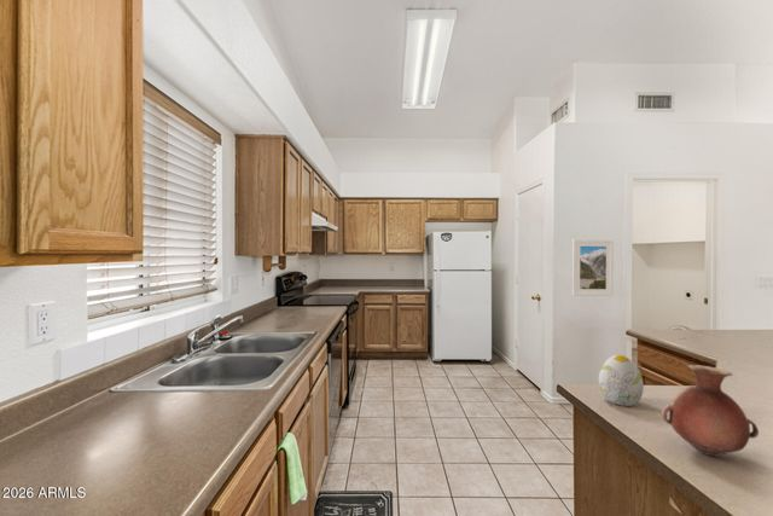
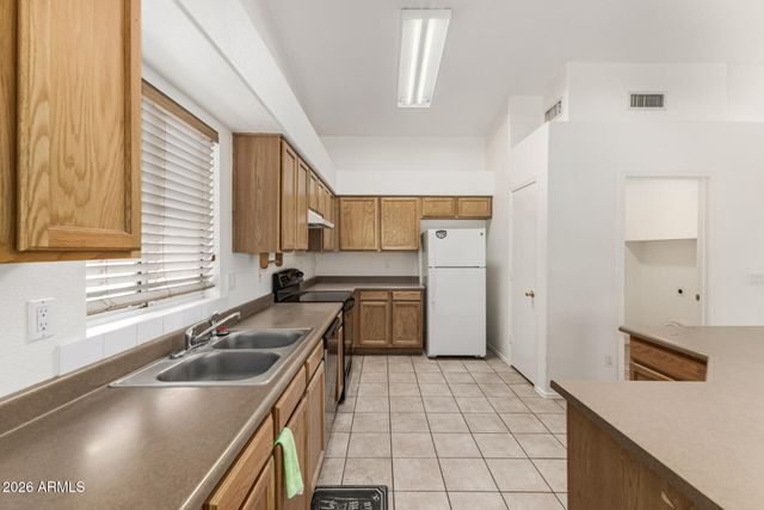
- vase (707, 411)
- decorative egg (620, 377)
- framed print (592, 267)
